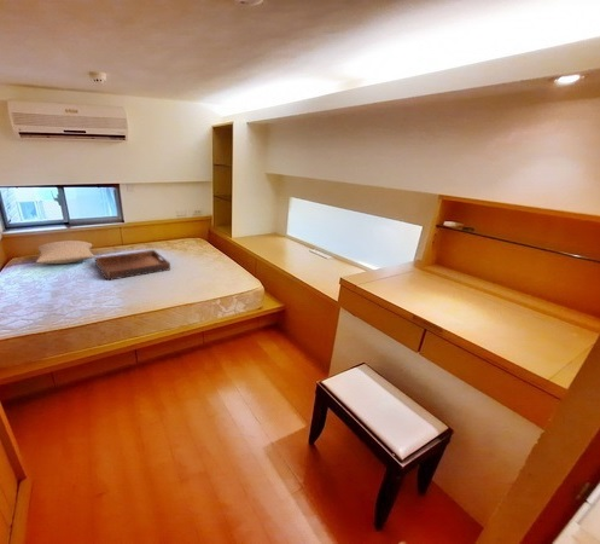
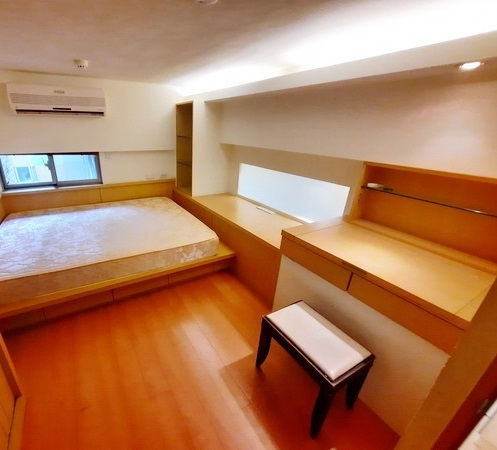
- pillow (66, 251)
- serving tray (133, 264)
